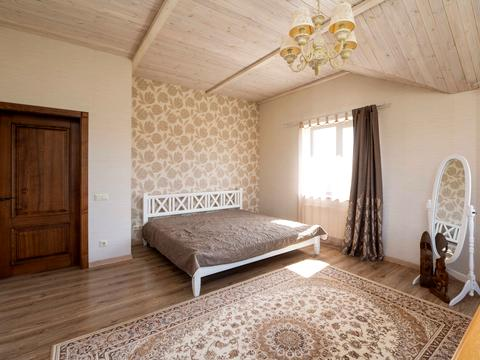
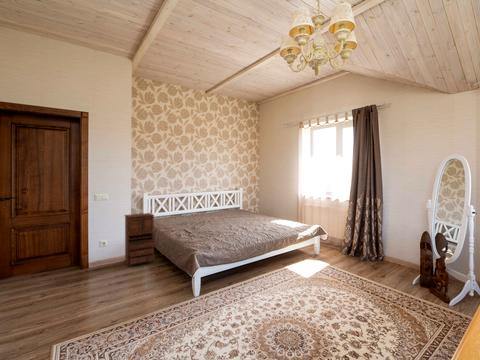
+ chest of drawers (140, 238)
